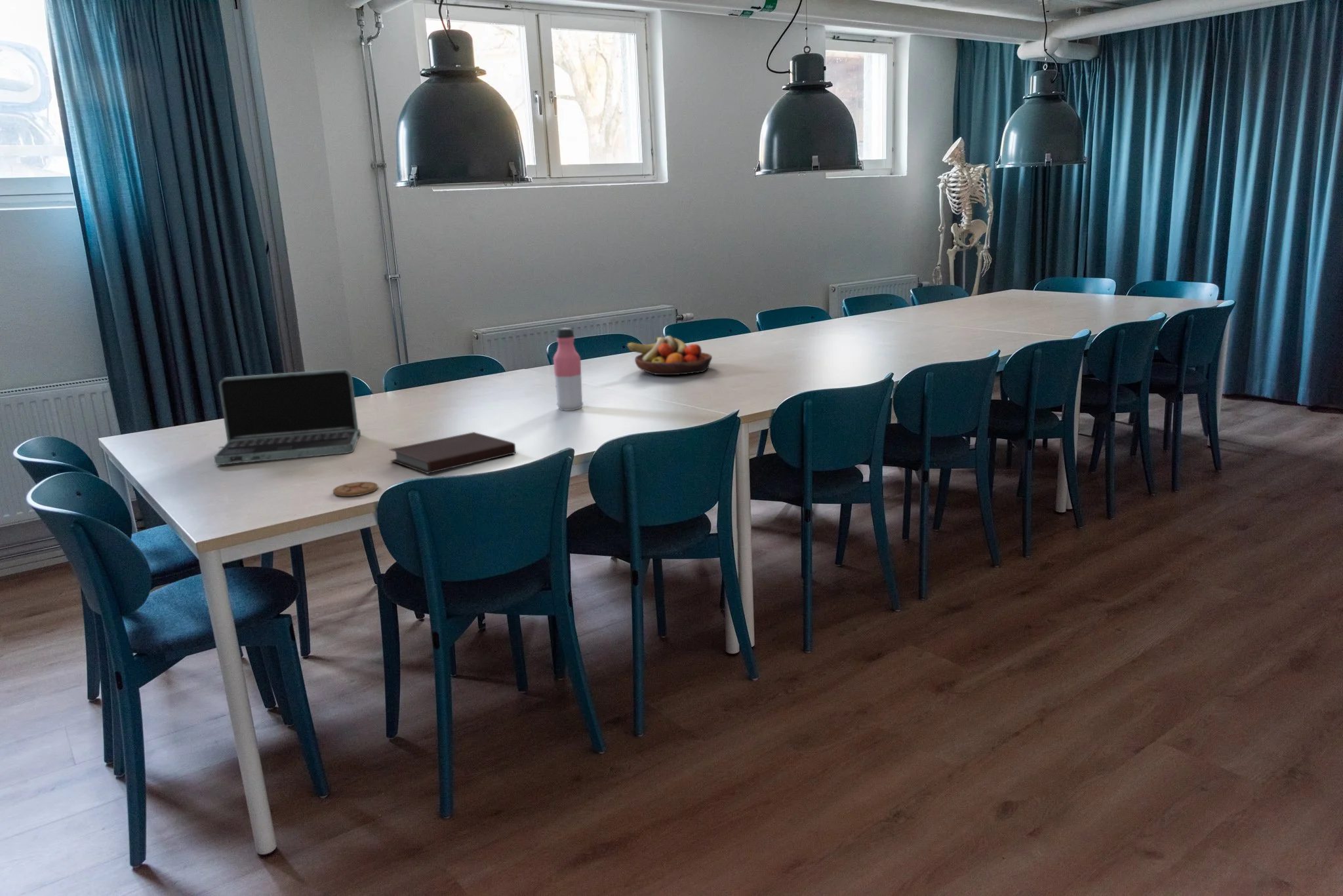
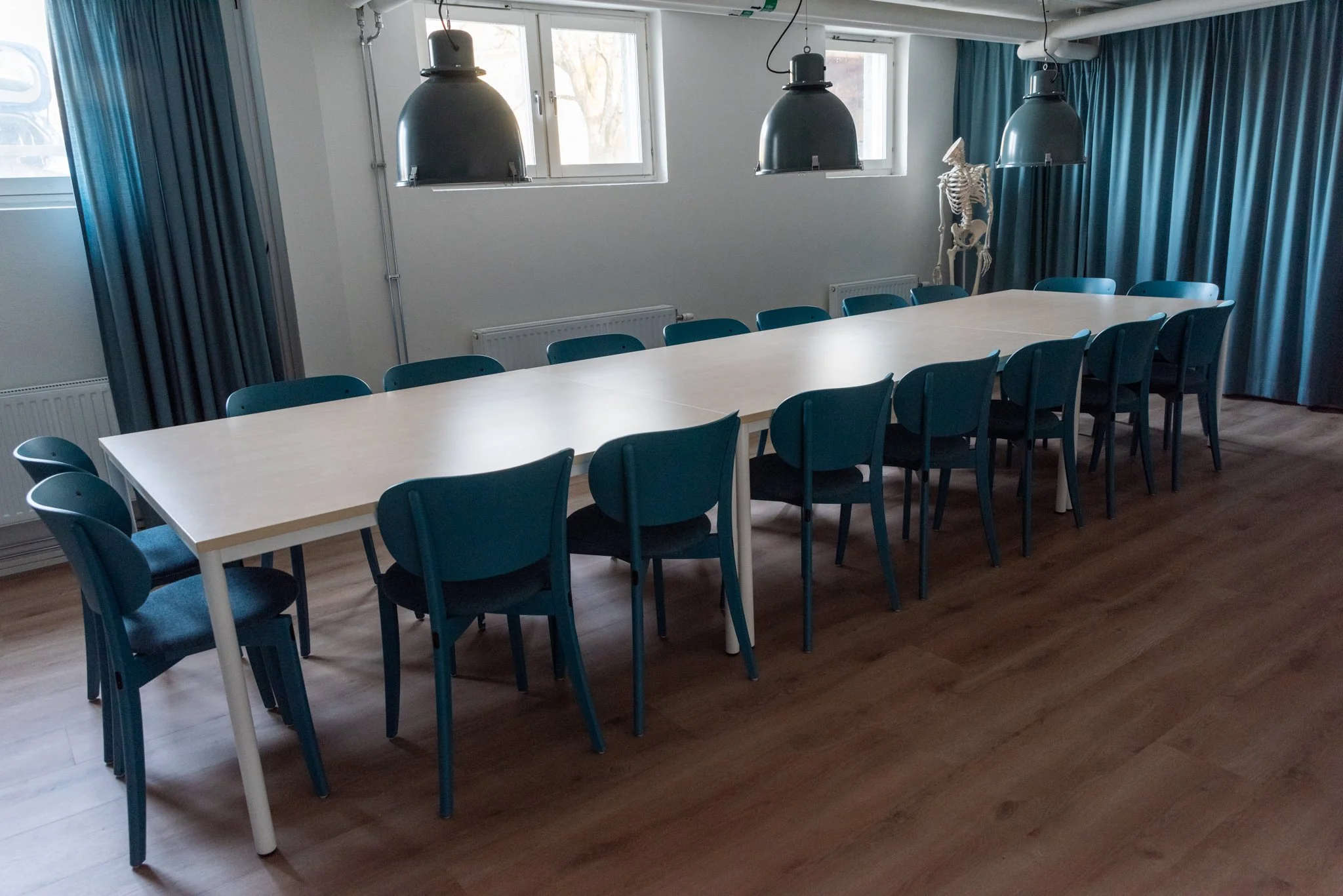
- coaster (355, 488)
- notebook (452, 452)
- fruit bowl (672, 353)
- water bottle (567, 369)
- laptop (281, 414)
